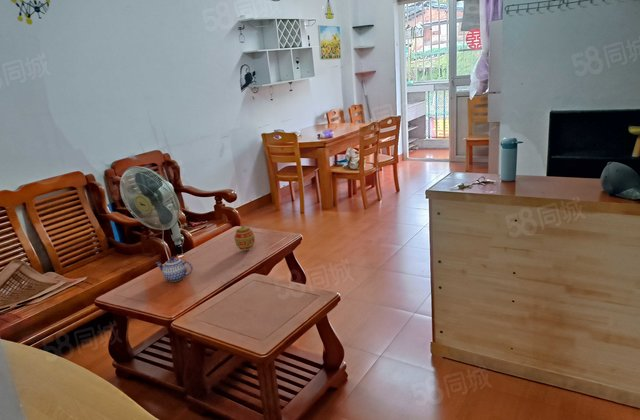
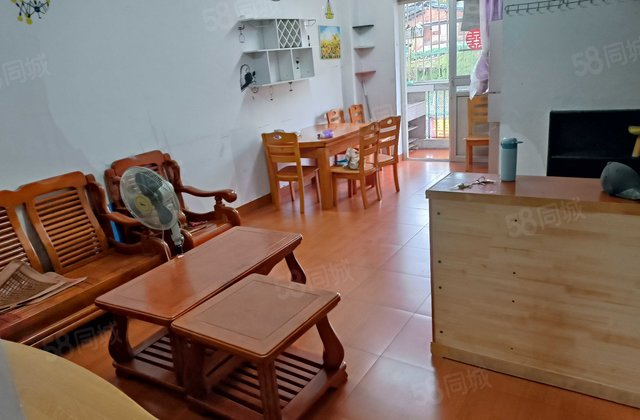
- decorative egg (244, 237)
- teapot (174, 267)
